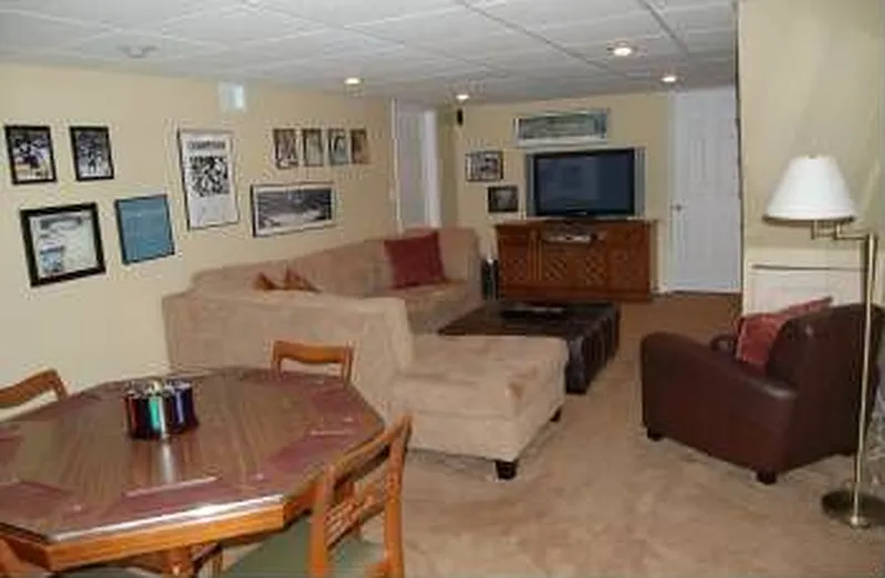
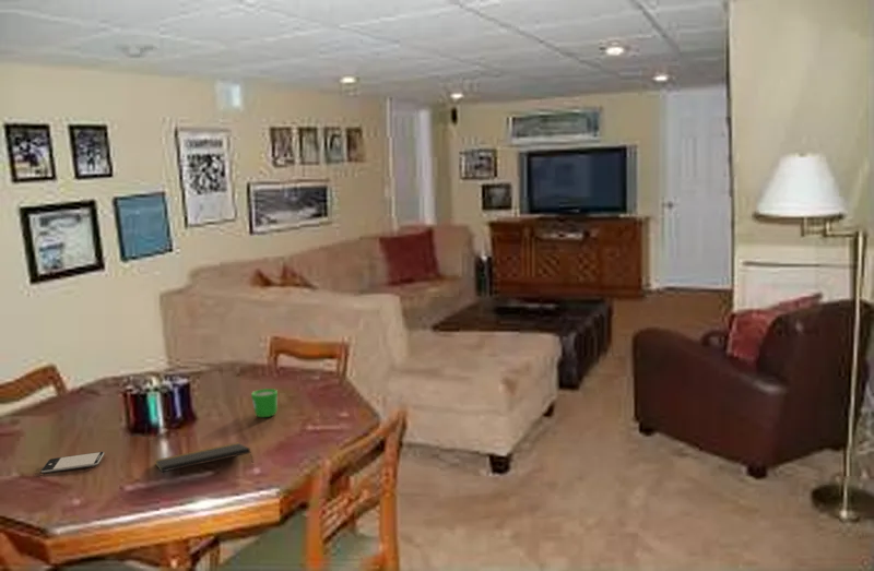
+ notepad (201, 456)
+ mug (264, 402)
+ smartphone (73, 462)
